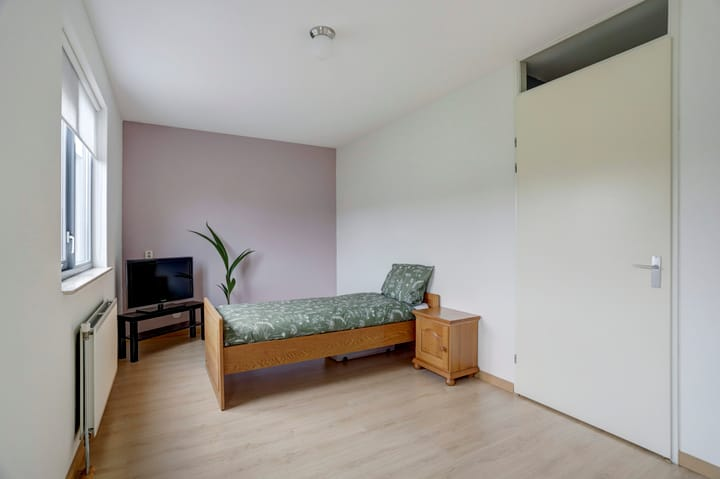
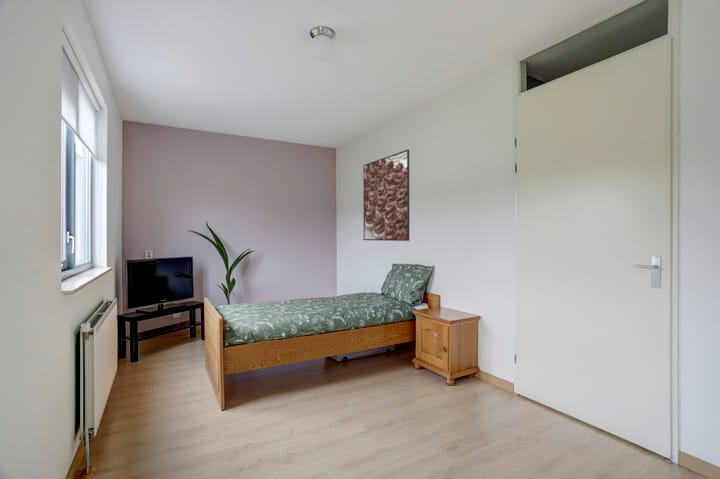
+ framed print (384, 199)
